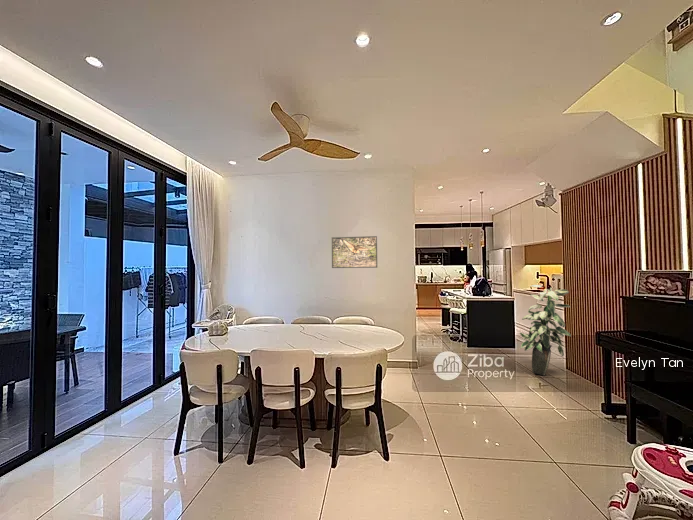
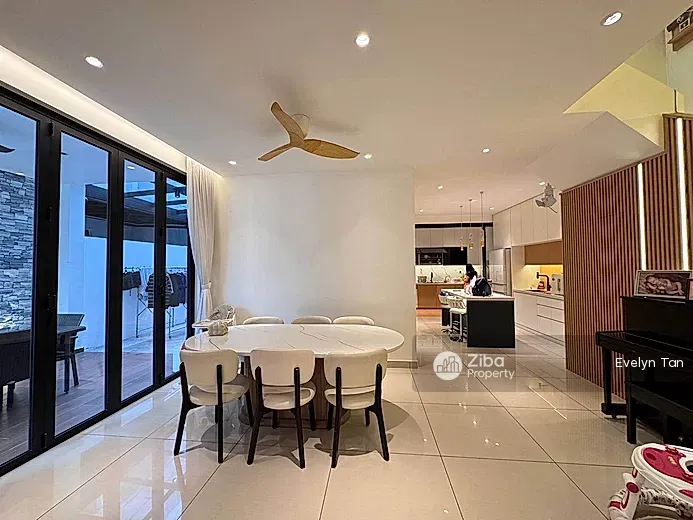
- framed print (354, 252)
- indoor plant (543, 329)
